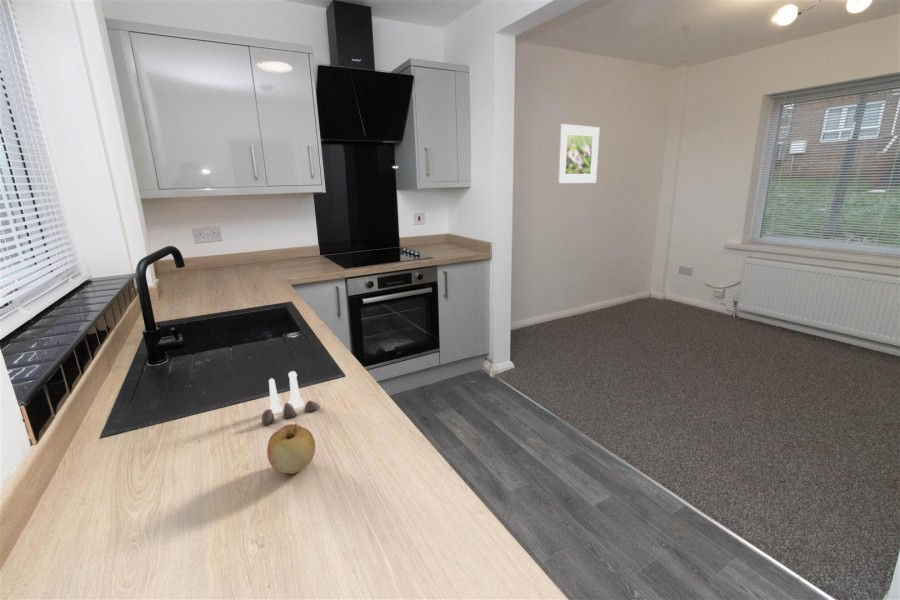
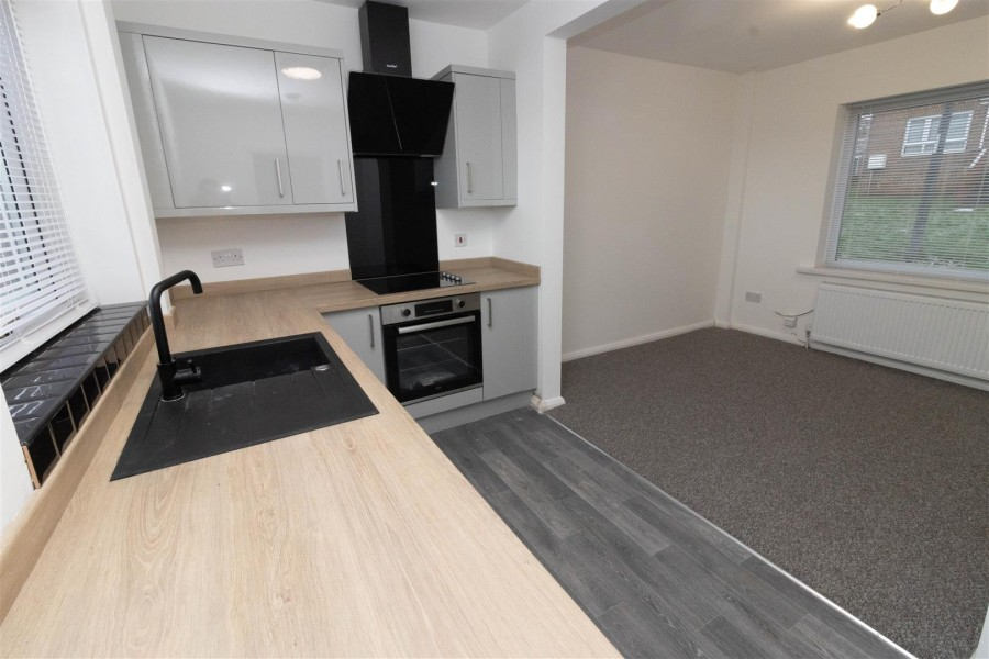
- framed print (578, 154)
- salt and pepper shaker set (290, 394)
- apple (291, 447)
